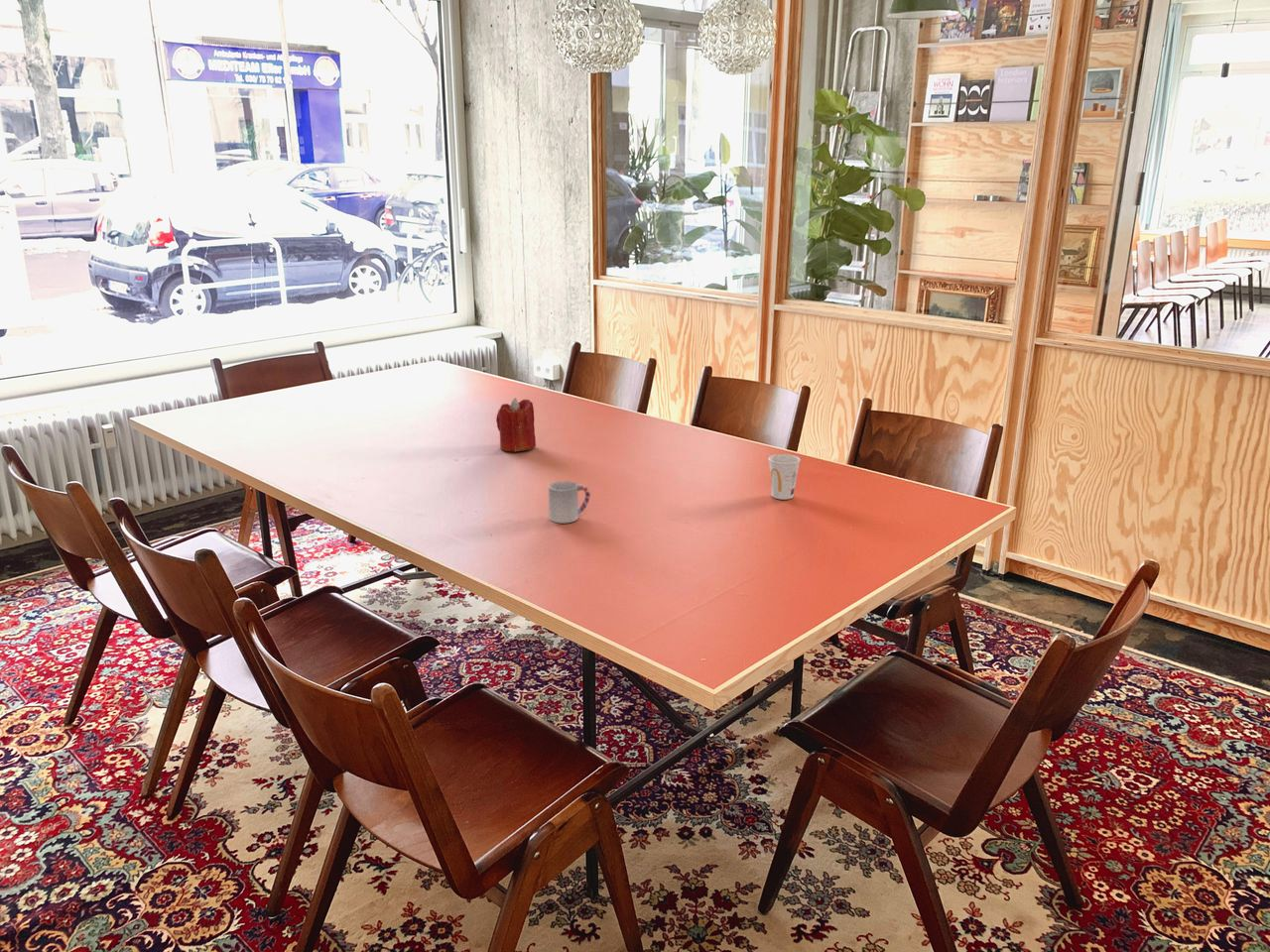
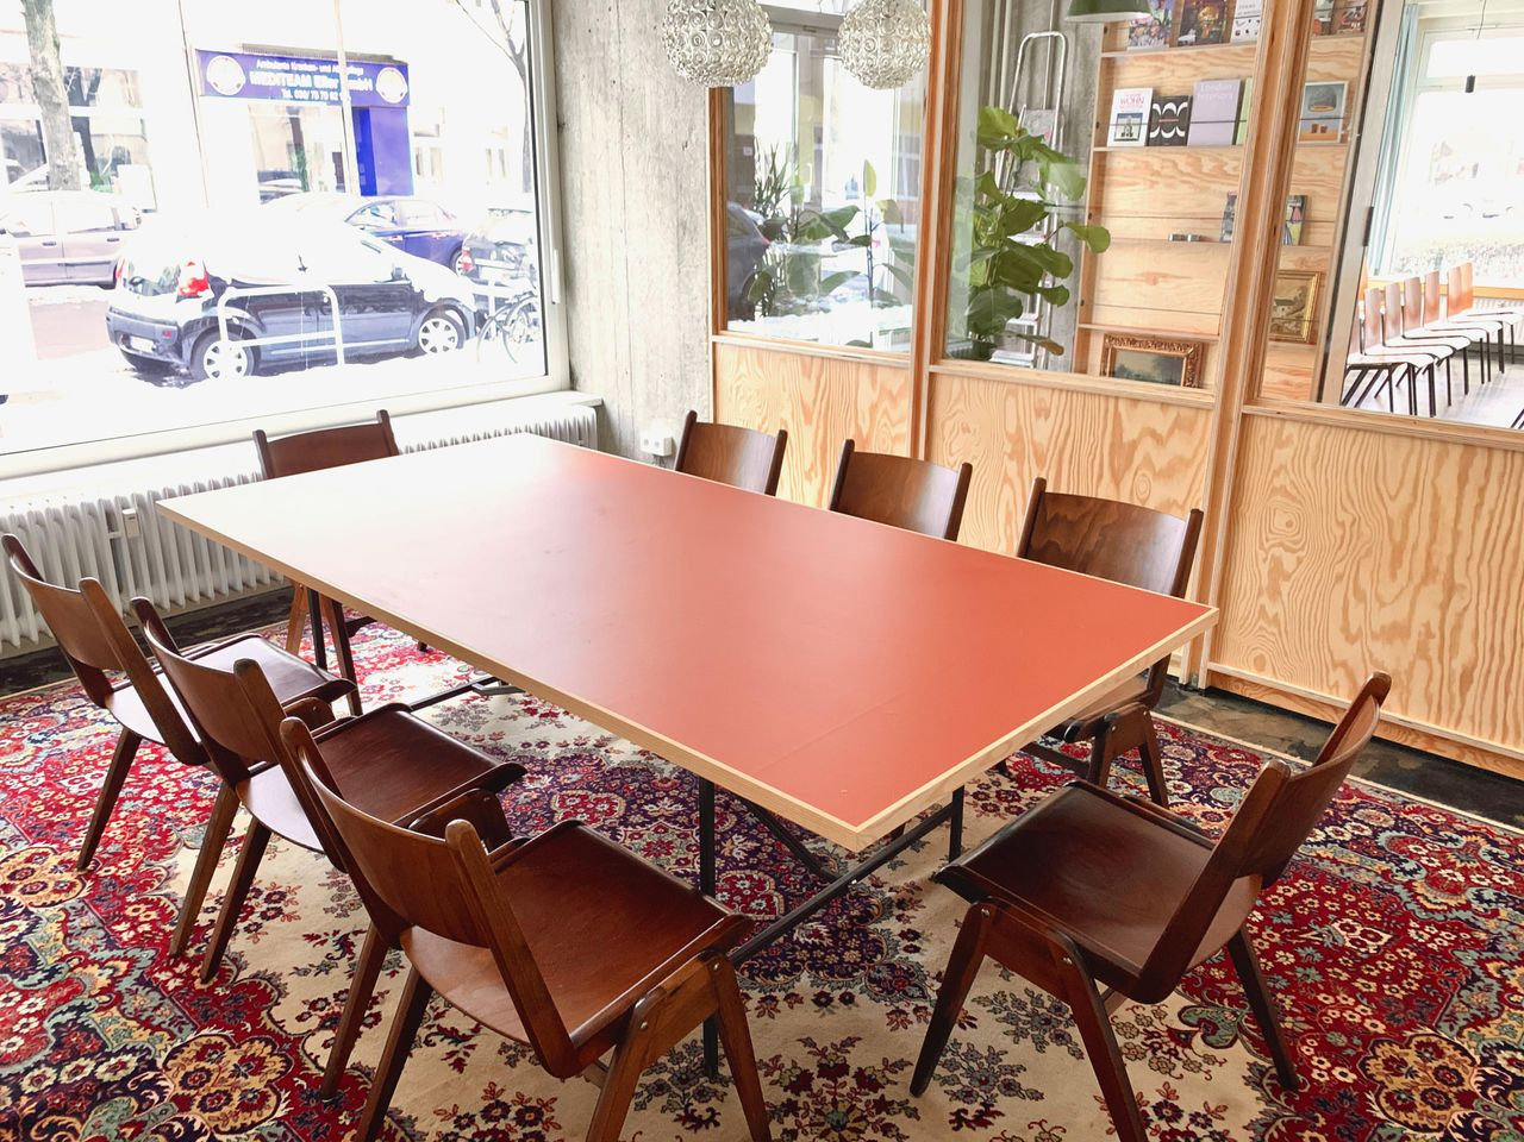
- cup (783, 477)
- cup (570, 501)
- candle (516, 422)
